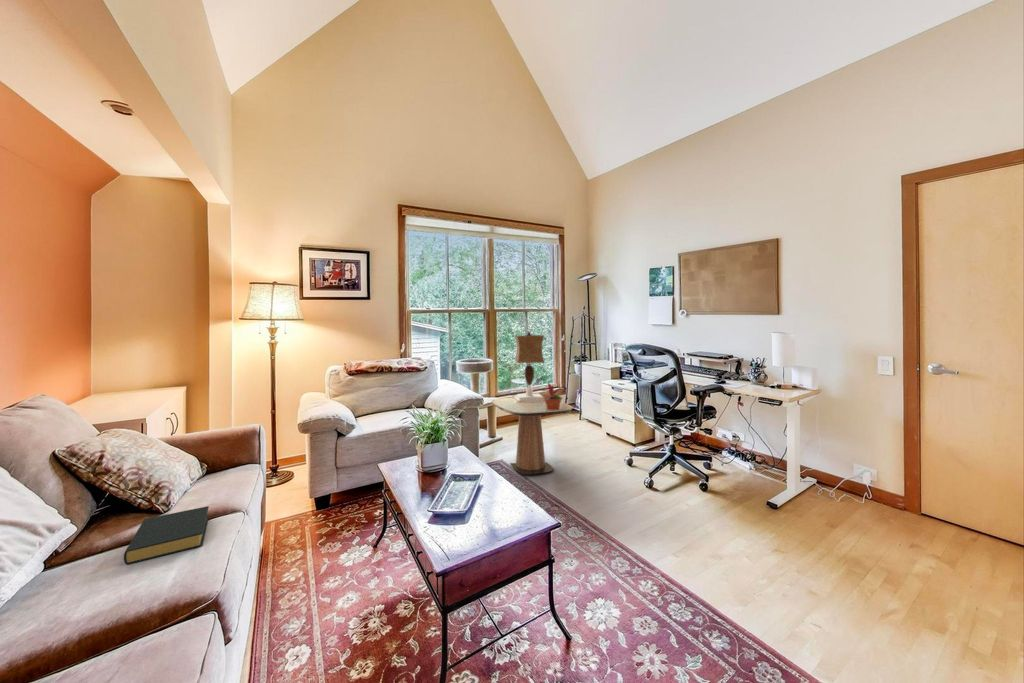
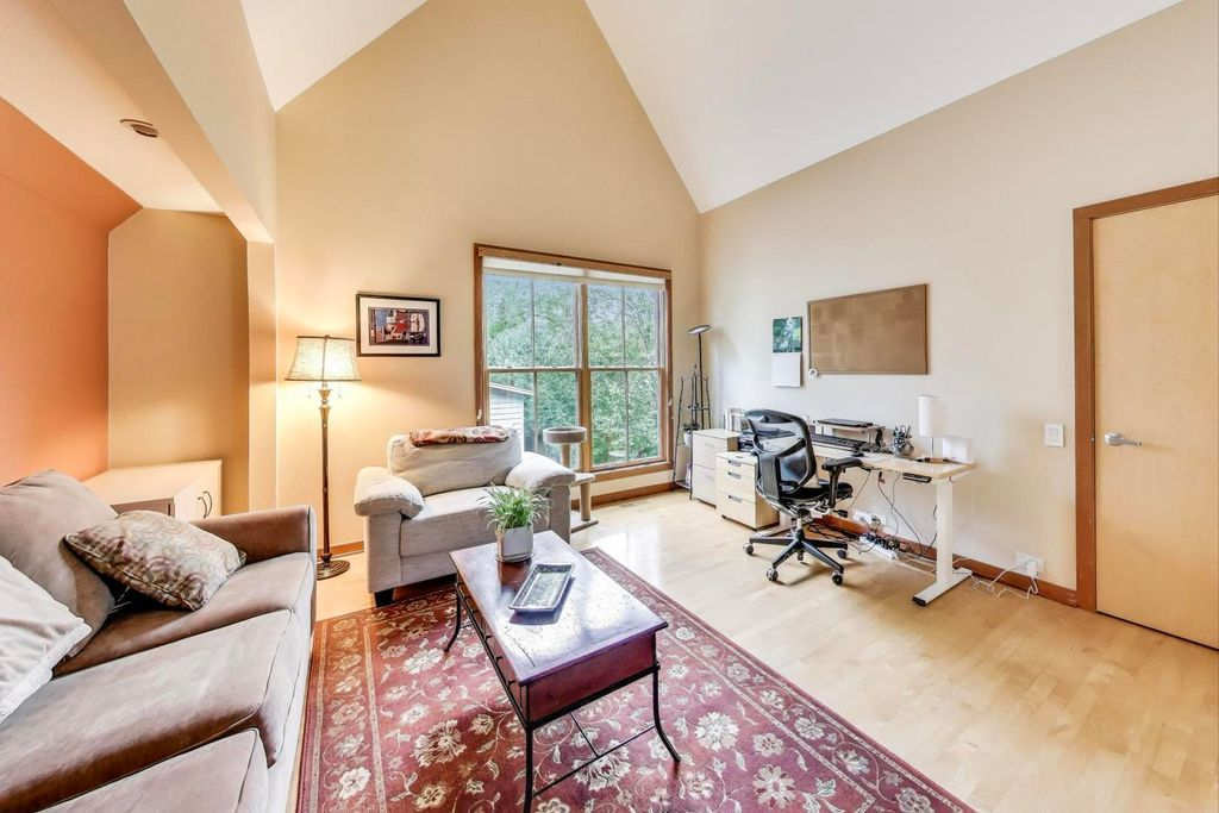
- side table (530, 434)
- hardback book (171, 532)
- potted plant (552, 394)
- table lamp (529, 365)
